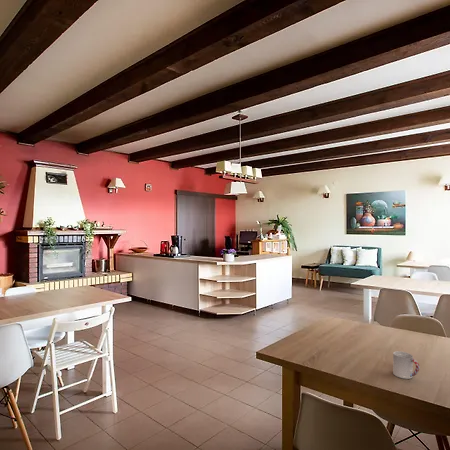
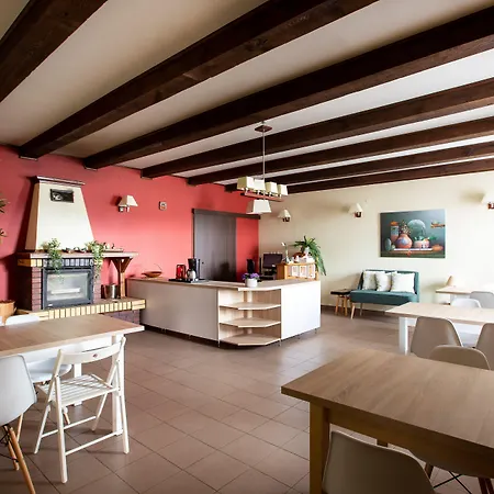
- cup (406, 366)
